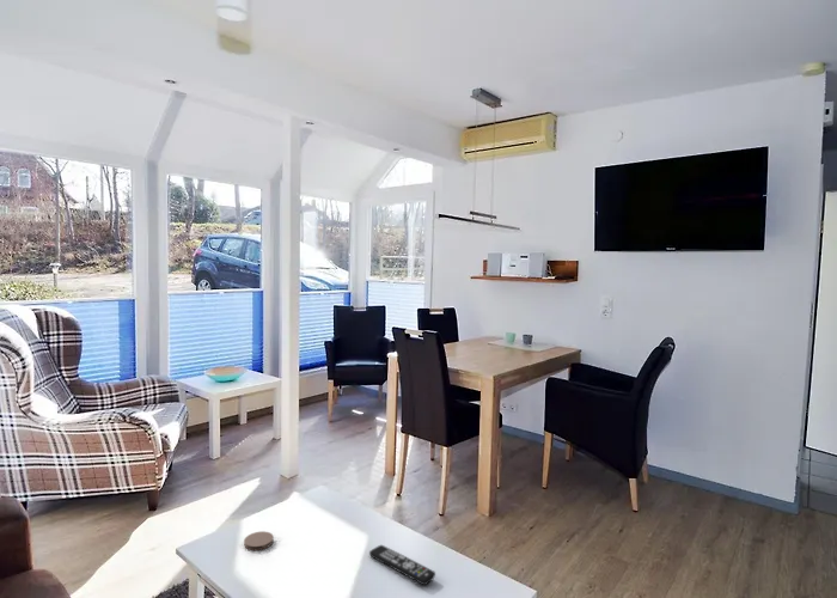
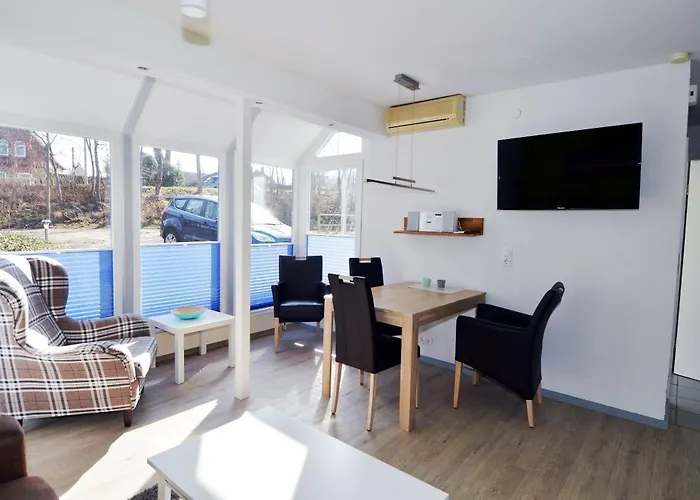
- remote control (401, 563)
- coaster (258, 541)
